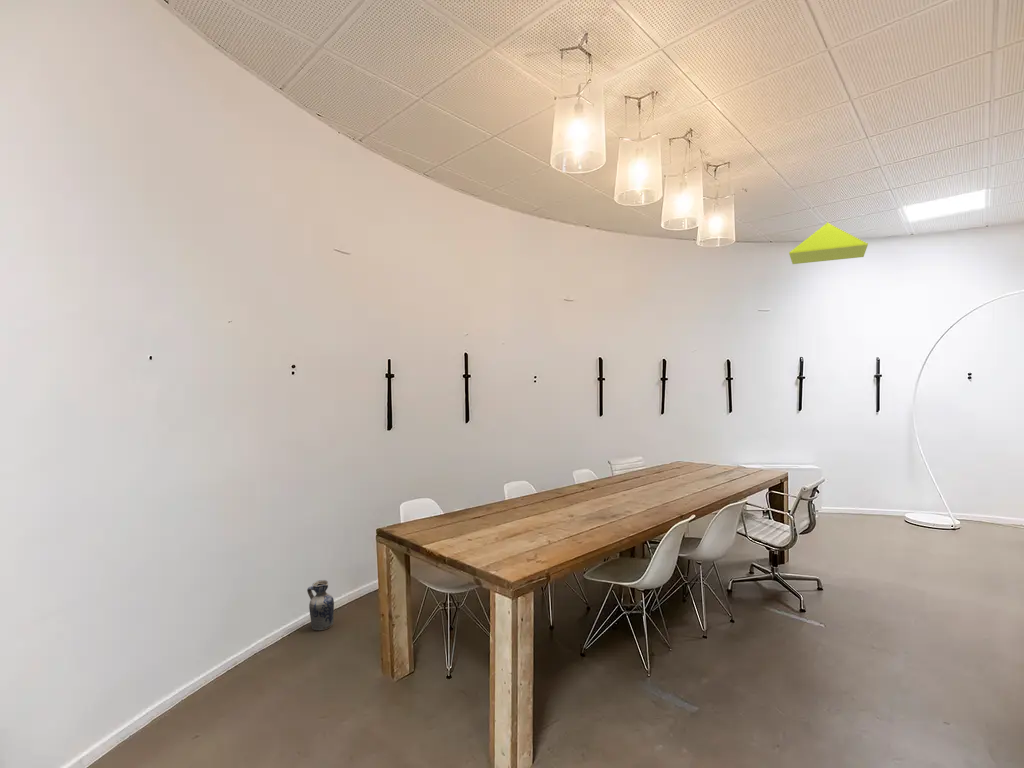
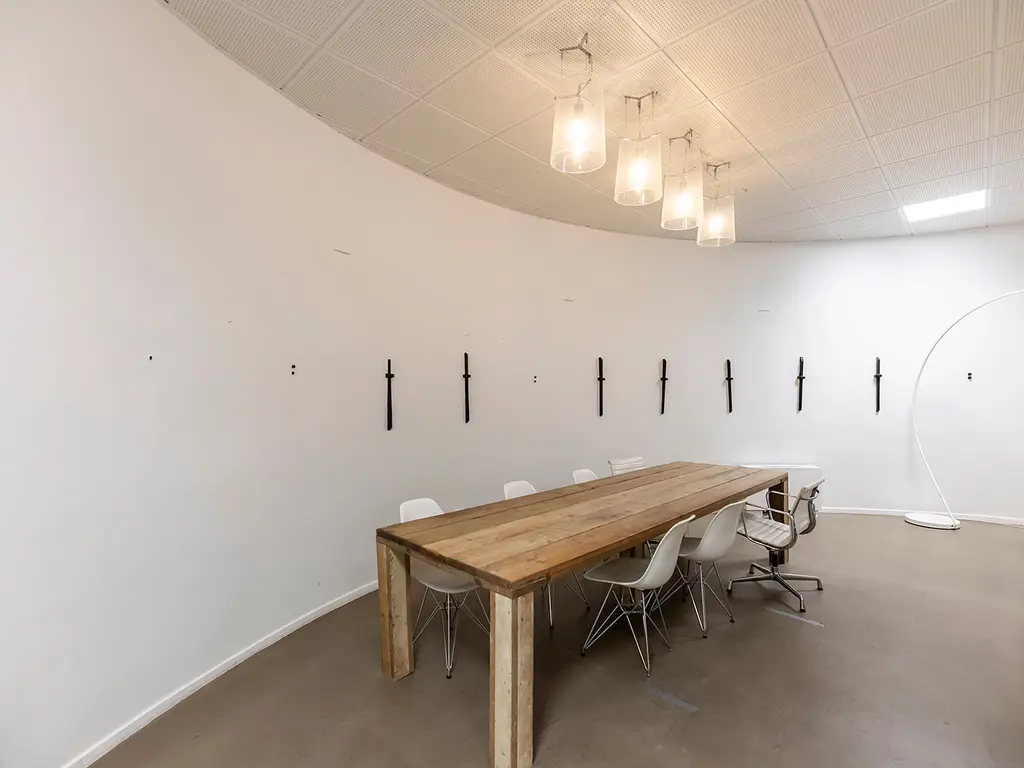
- ceiling vent (827, 238)
- ceramic jug (320, 604)
